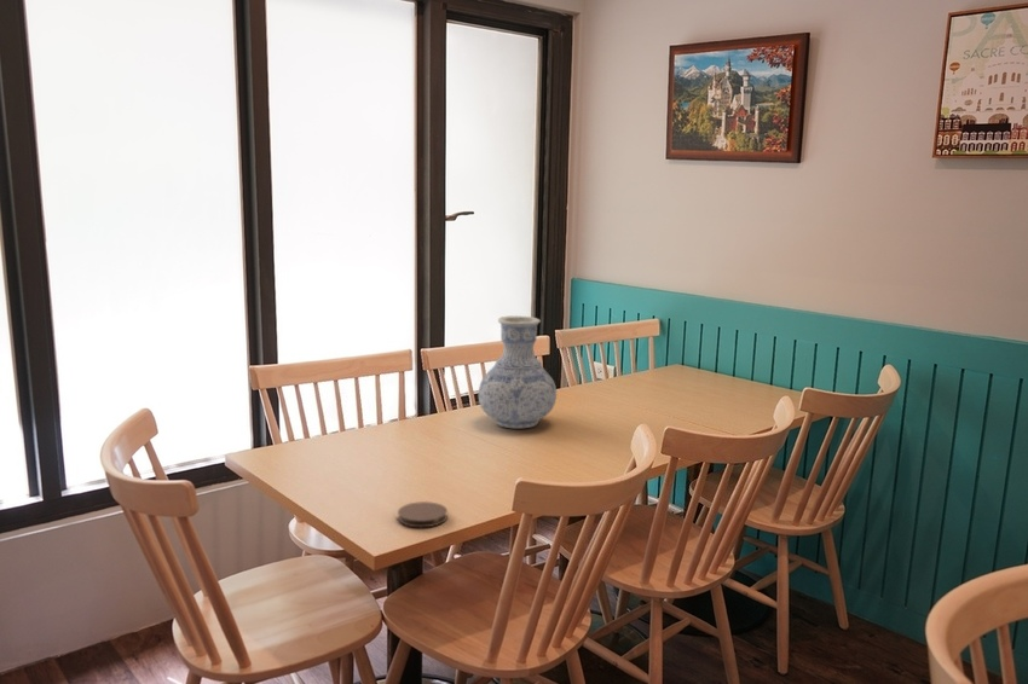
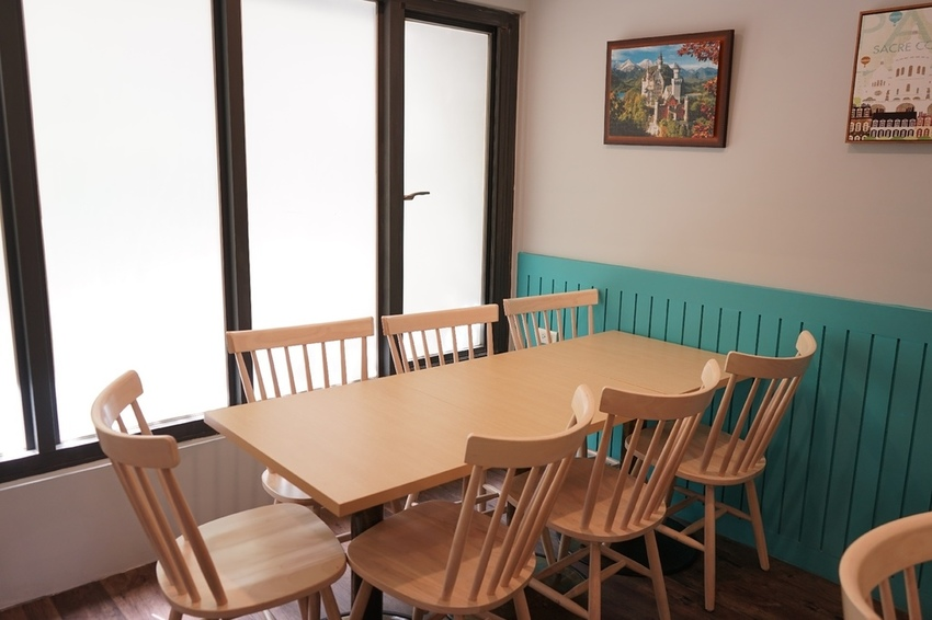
- coaster (422, 514)
- vase (518, 371)
